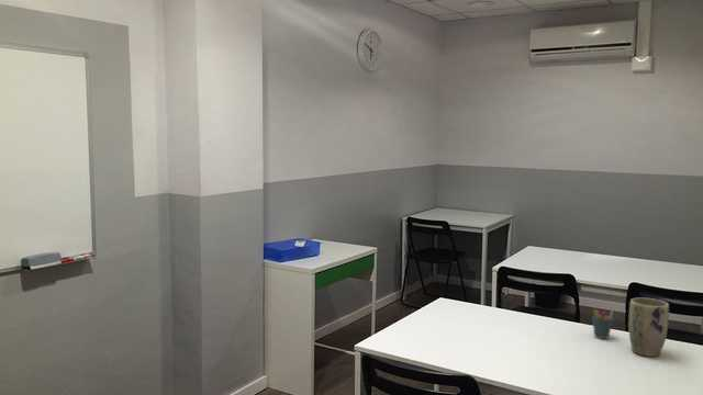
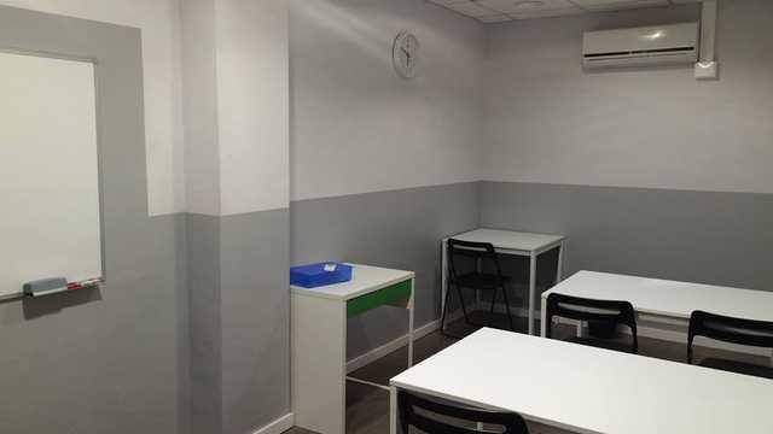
- pen holder (602, 321)
- plant pot (647, 327)
